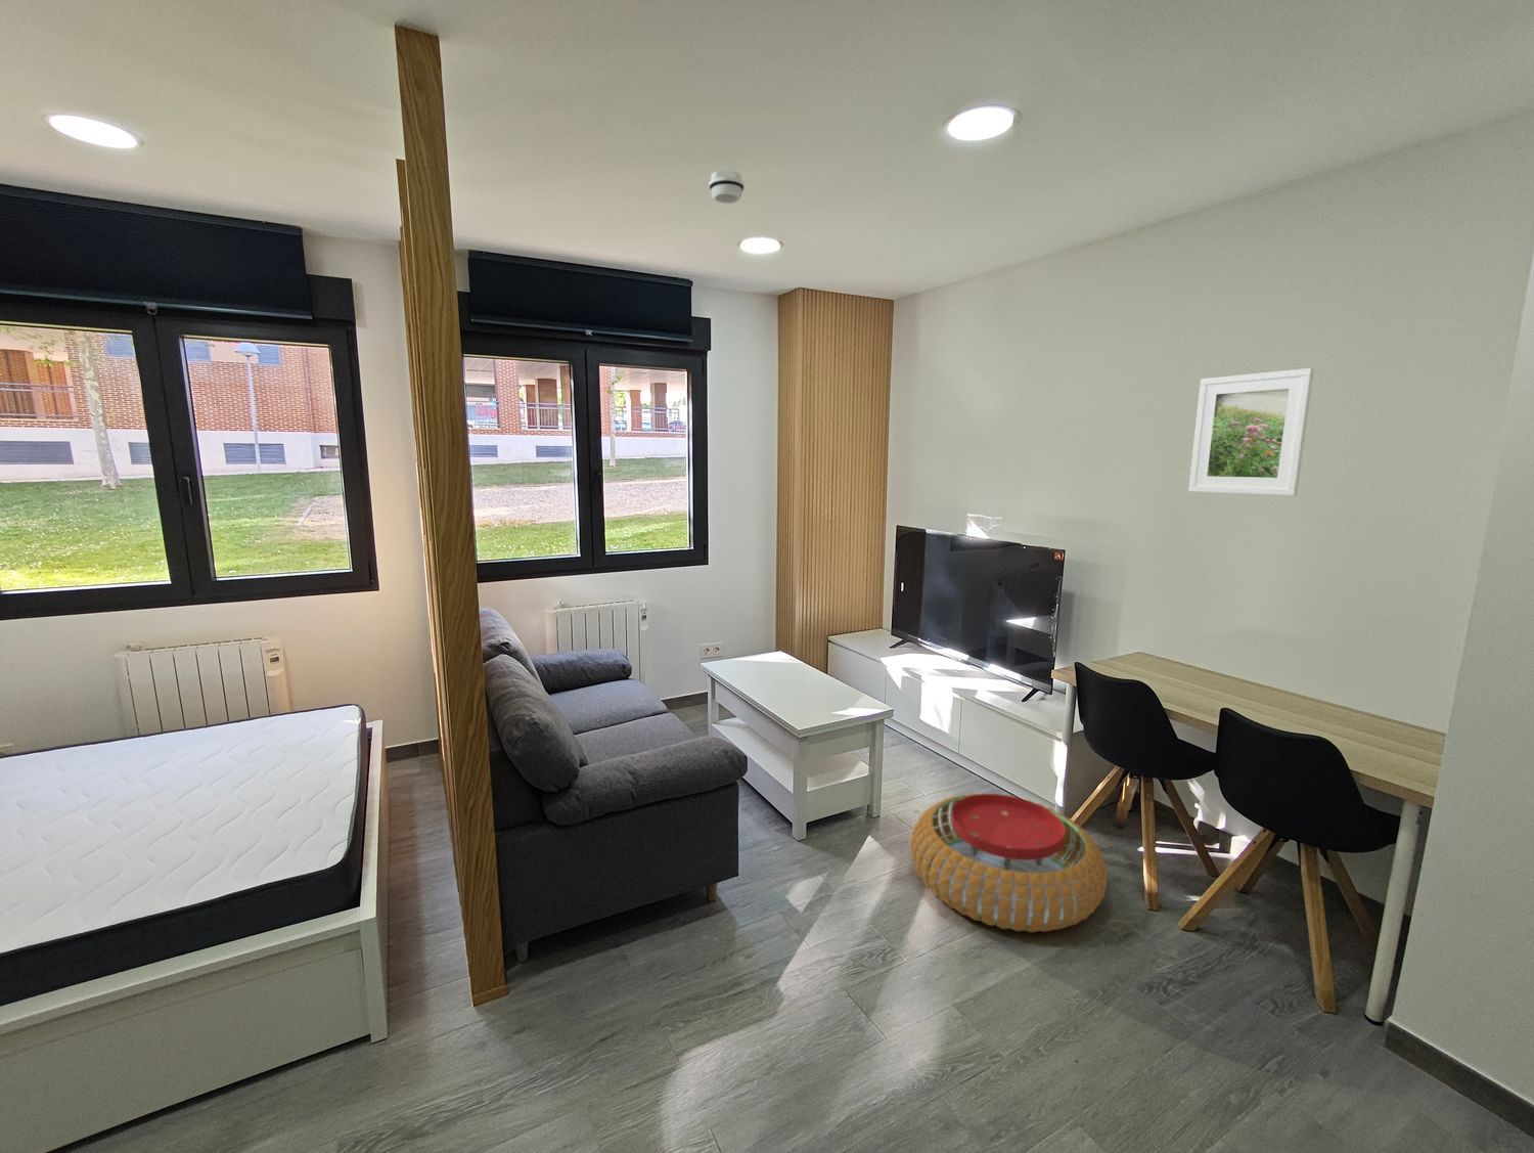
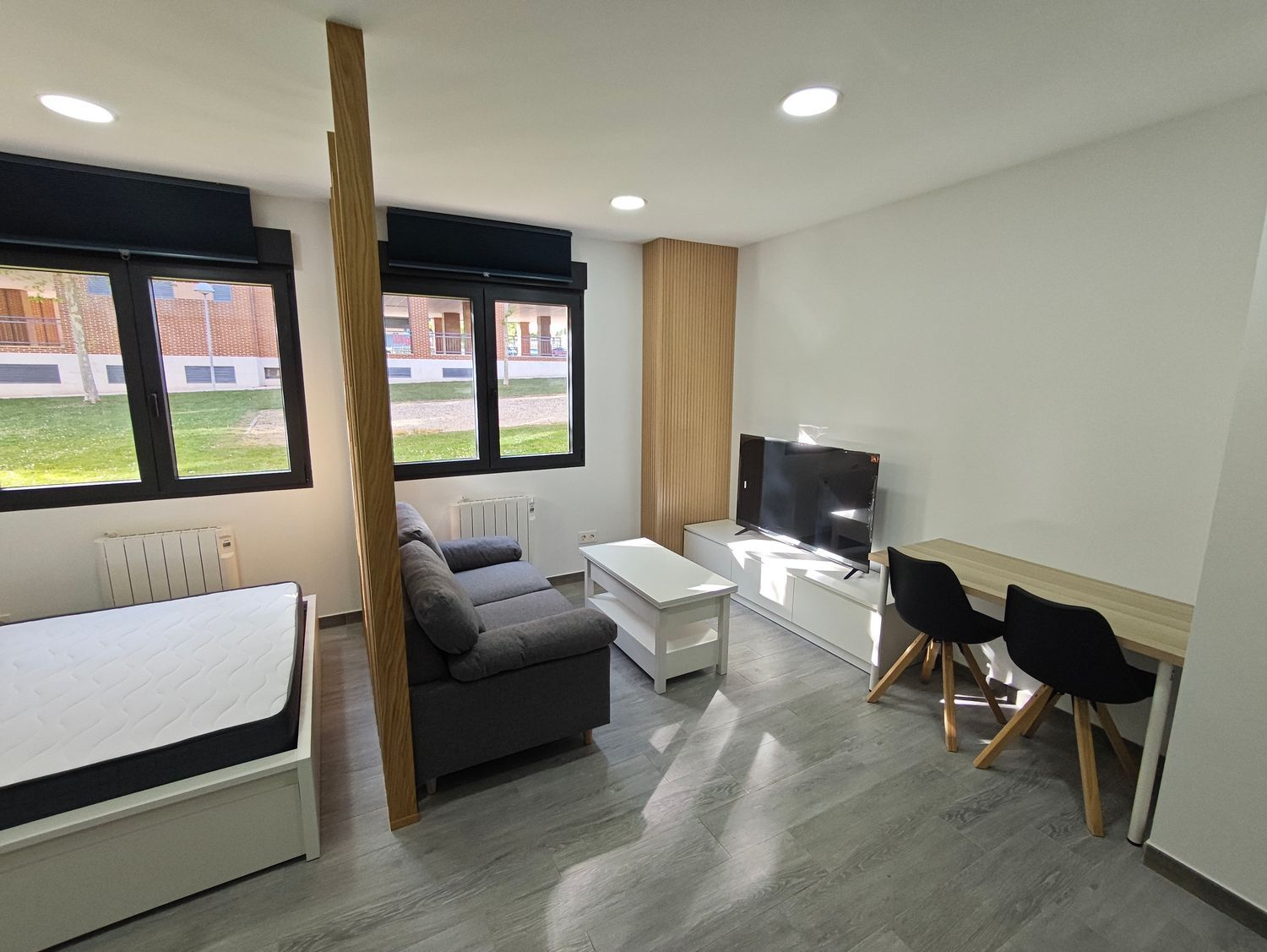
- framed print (1247, 434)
- pouf (1004, 850)
- smoke detector (726, 188)
